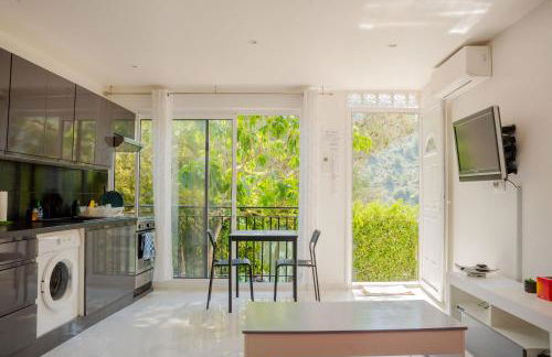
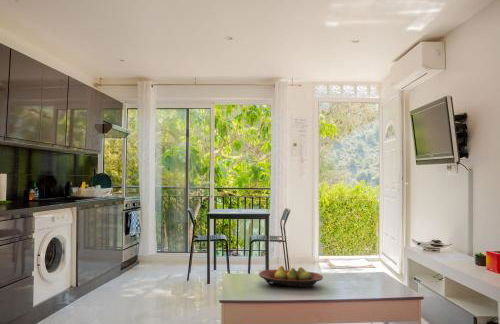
+ fruit bowl (290, 275)
